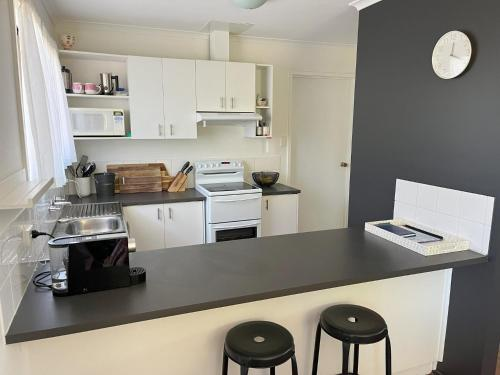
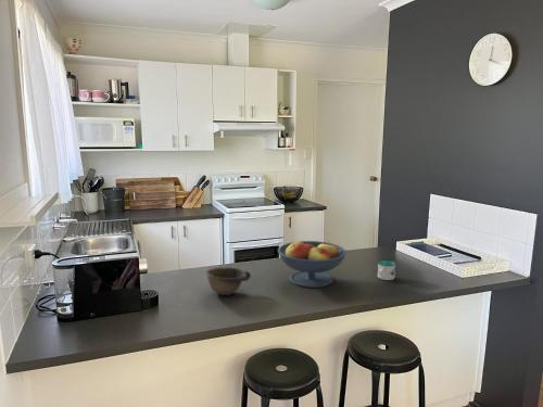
+ mug (384, 270)
+ fruit bowl (311, 259)
+ bowl (228, 280)
